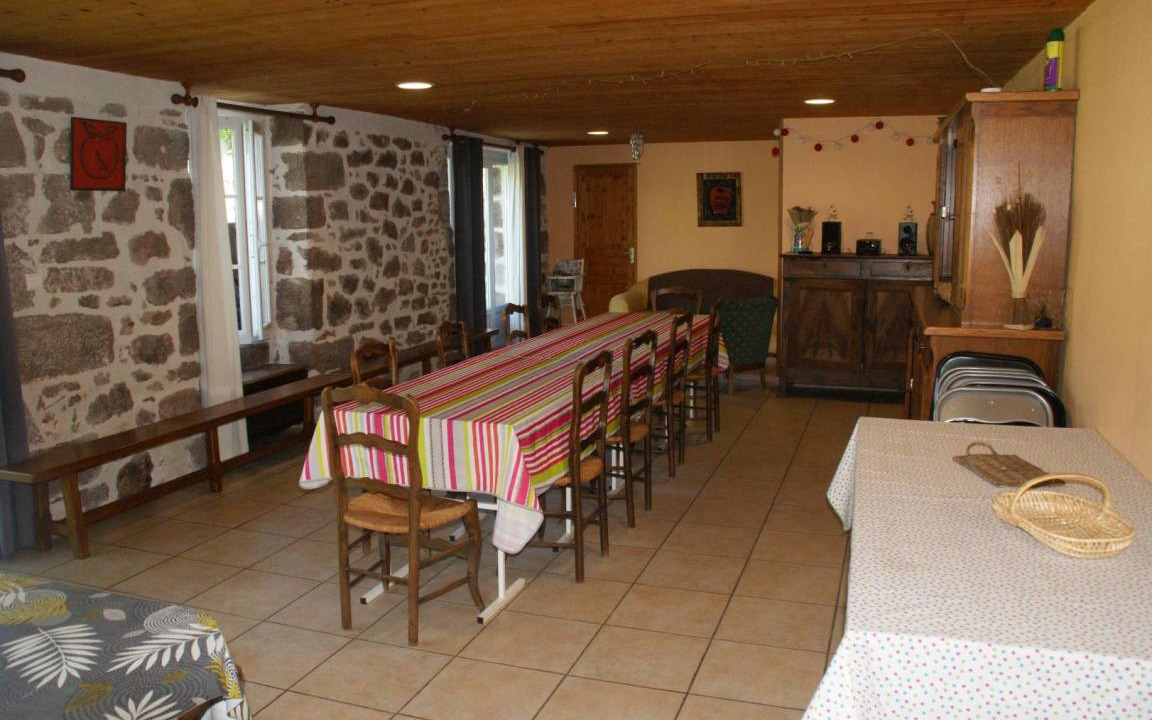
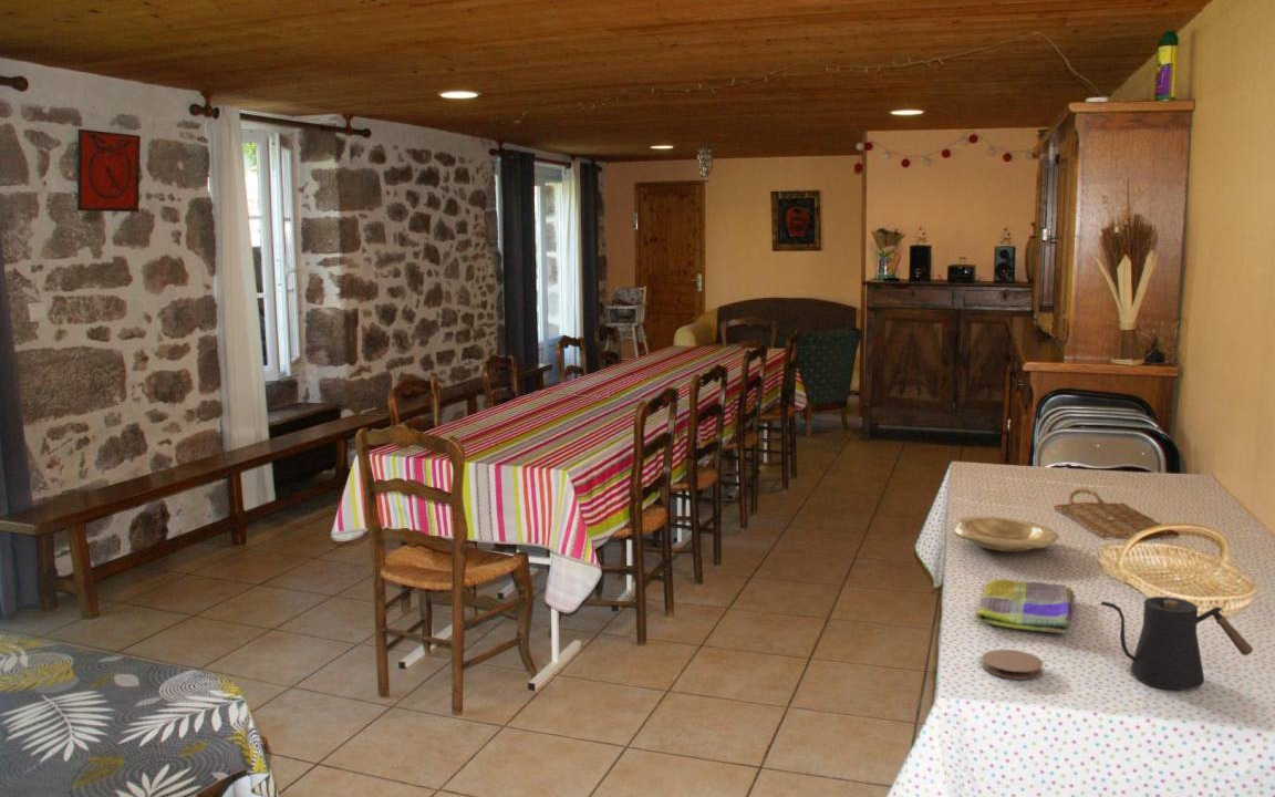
+ plate (1004, 537)
+ coaster (1012, 663)
+ dish towel (1025, 603)
+ kettle (1173, 640)
